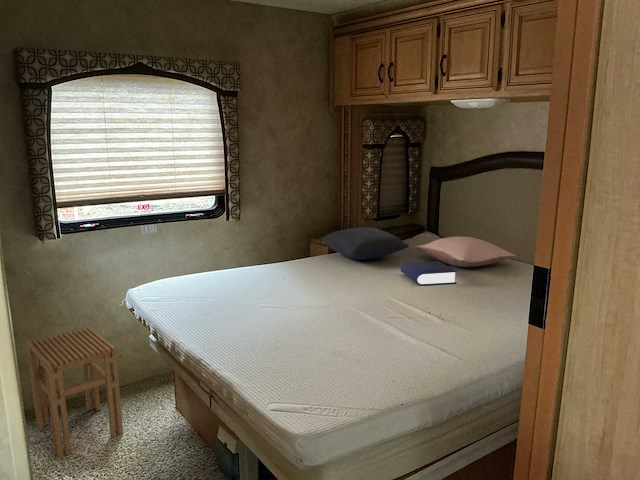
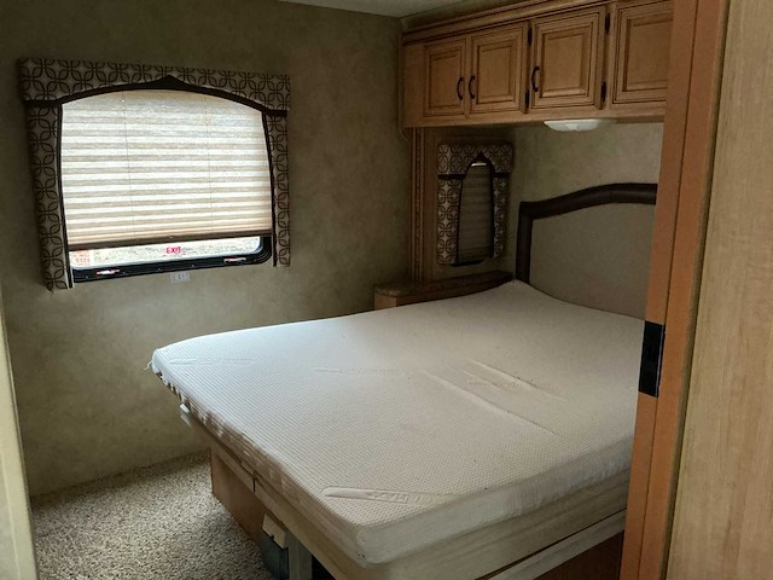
- pillow (464, 250)
- stool (75, 388)
- pillow (362, 243)
- book (427, 272)
